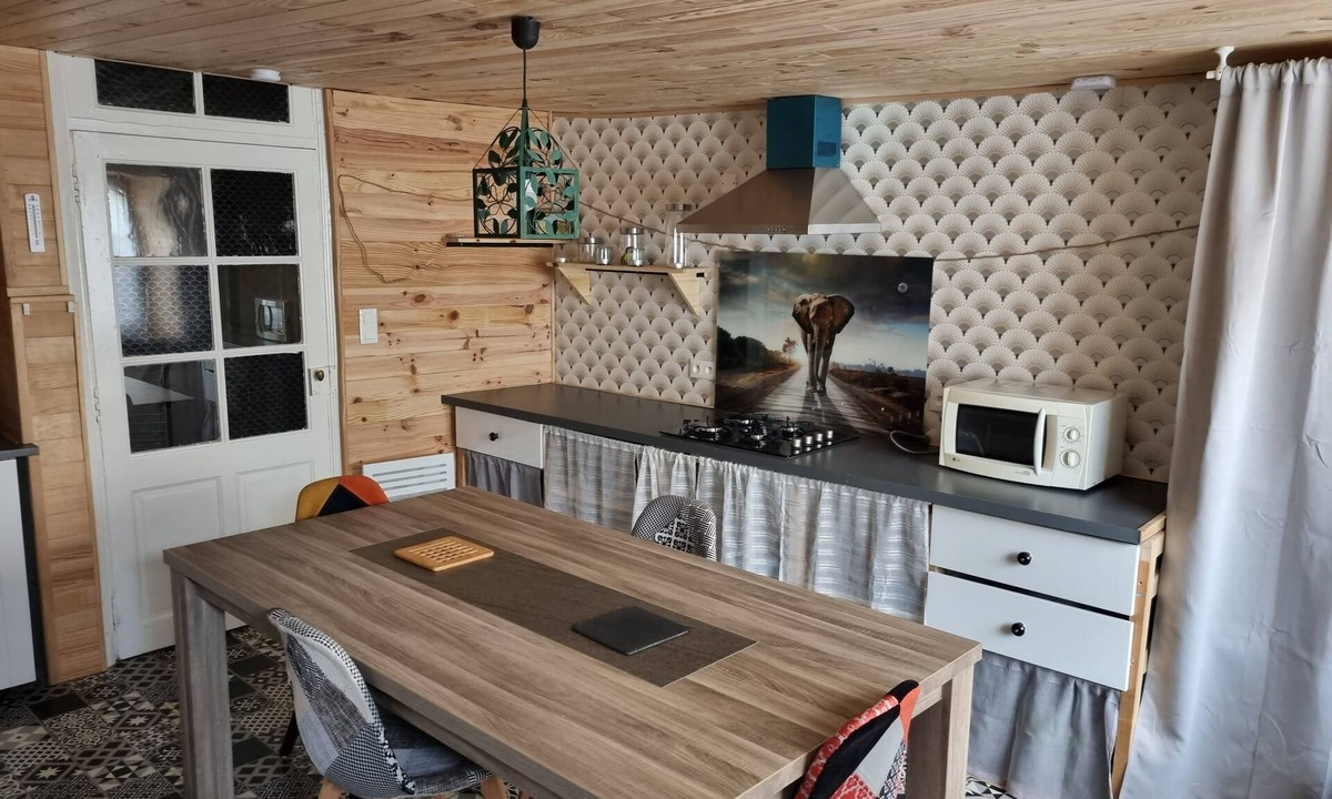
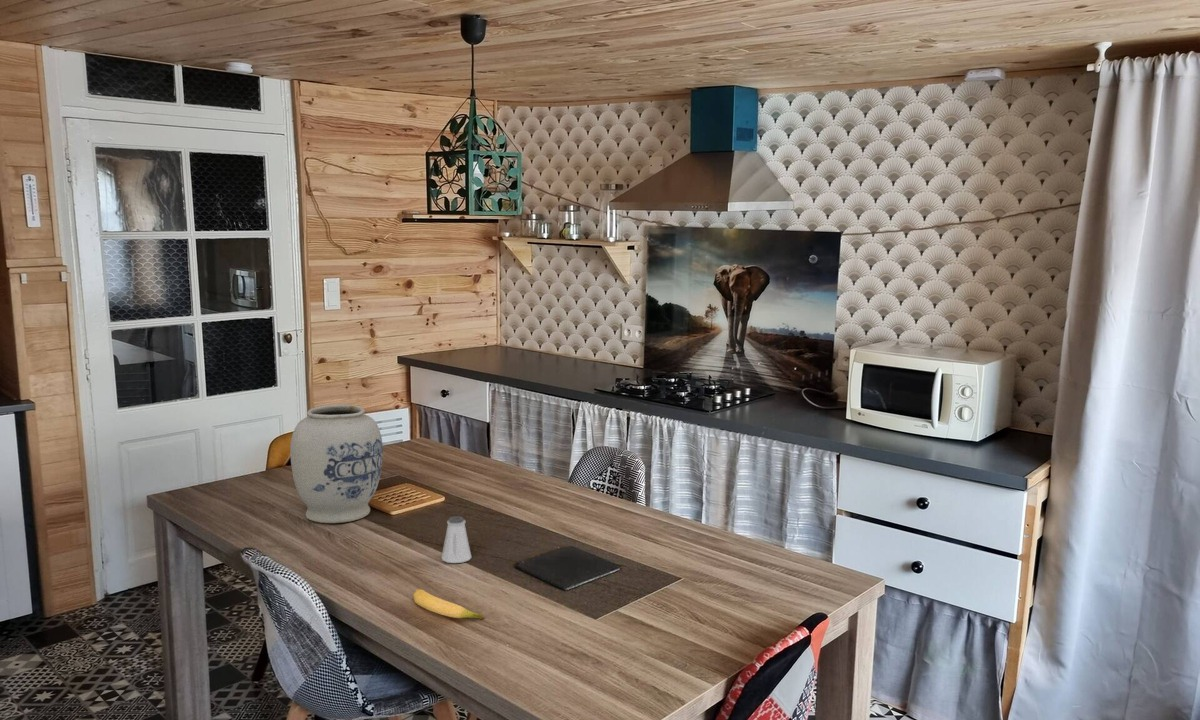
+ saltshaker (456, 538)
+ banana (442, 602)
+ vase (337, 462)
